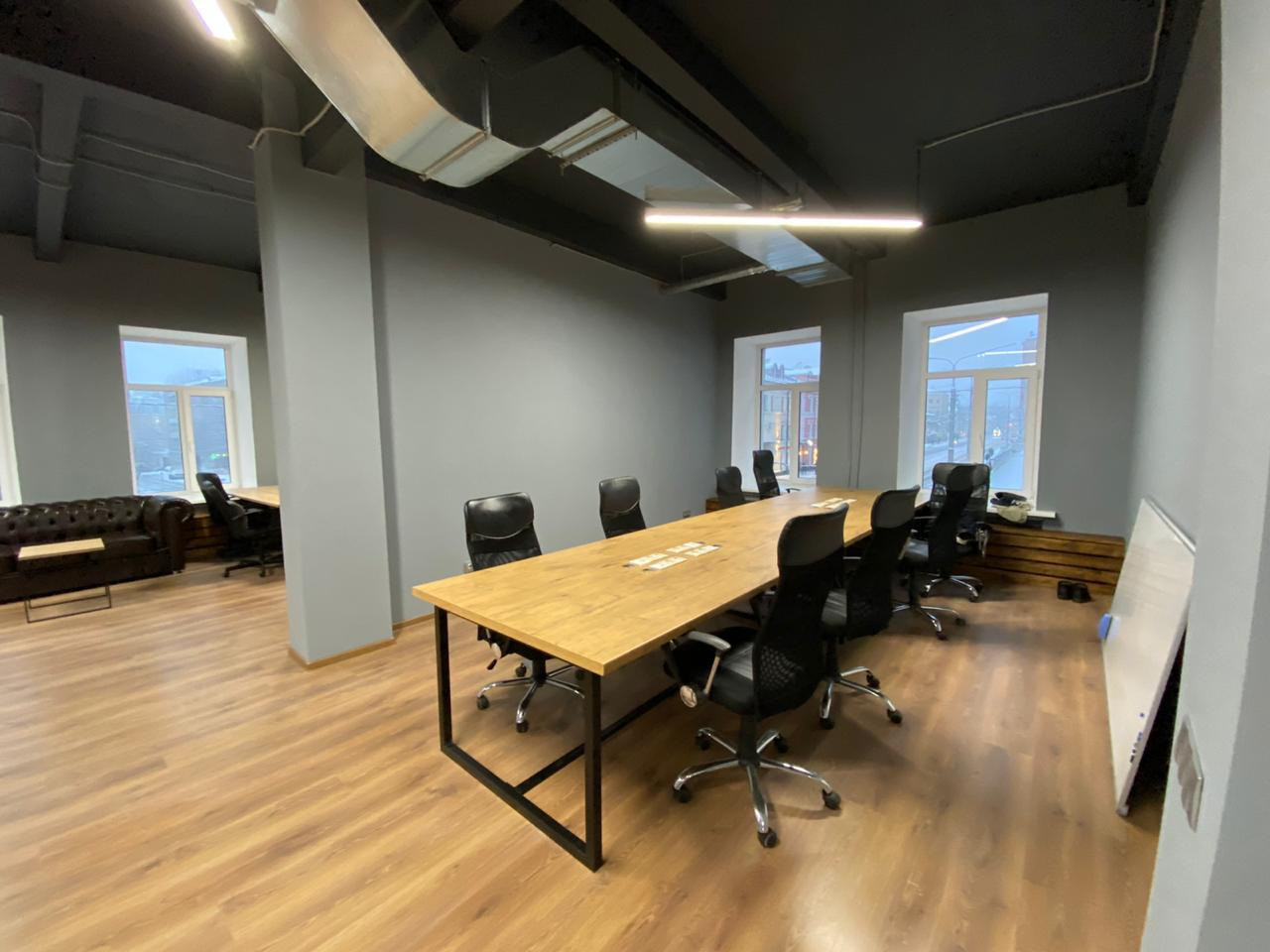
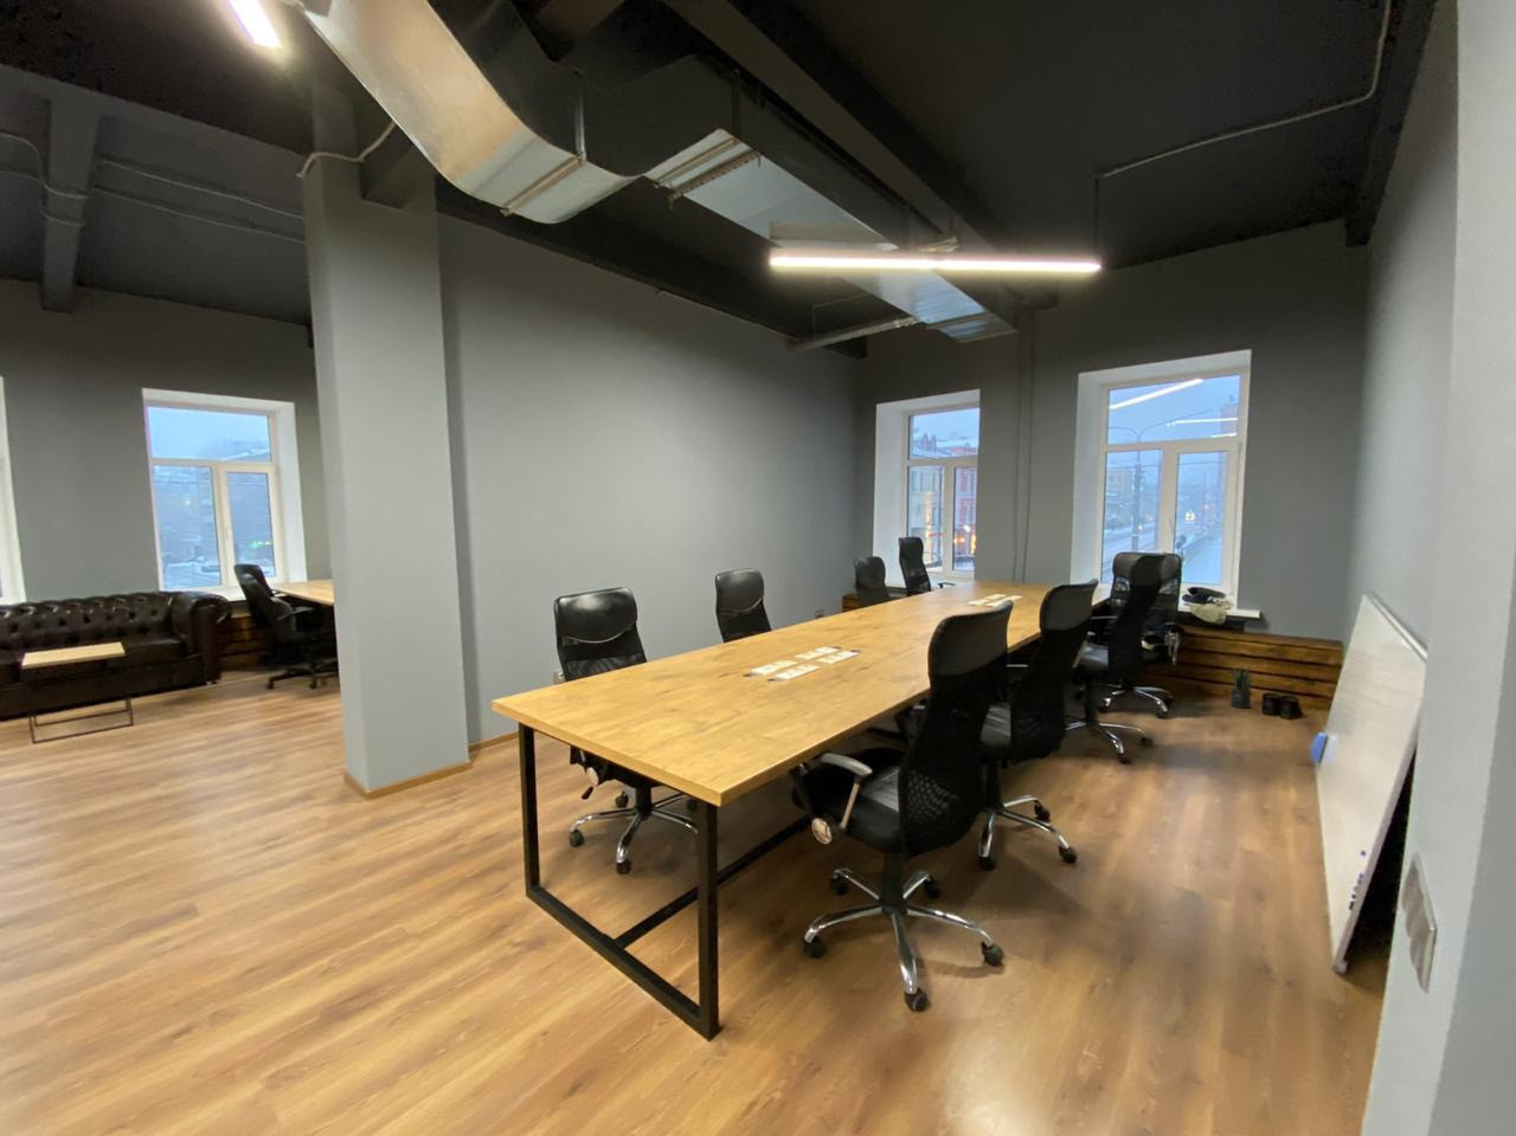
+ potted plant (1241, 685)
